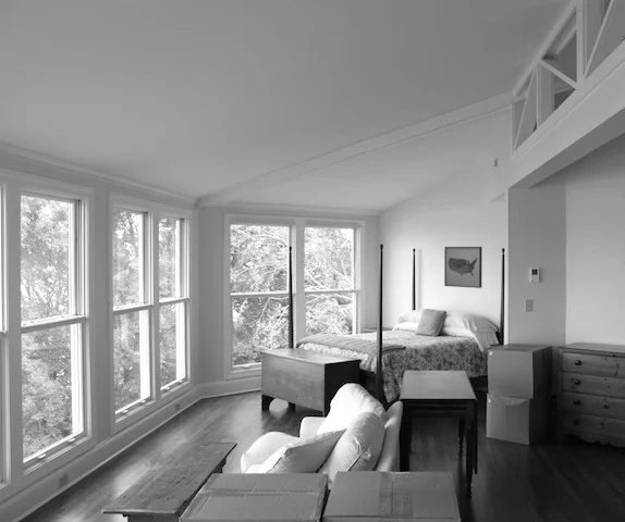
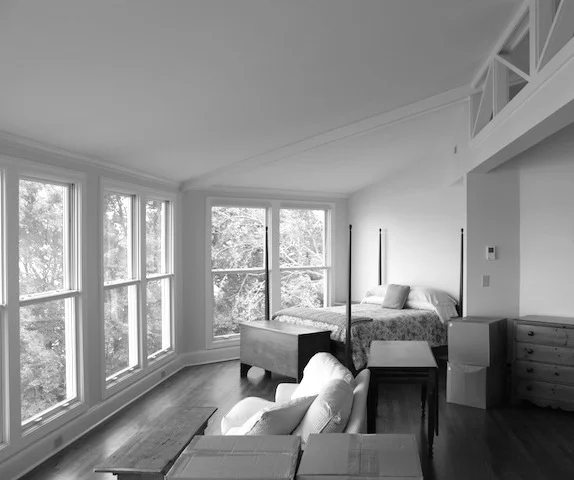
- wall art (463, 266)
